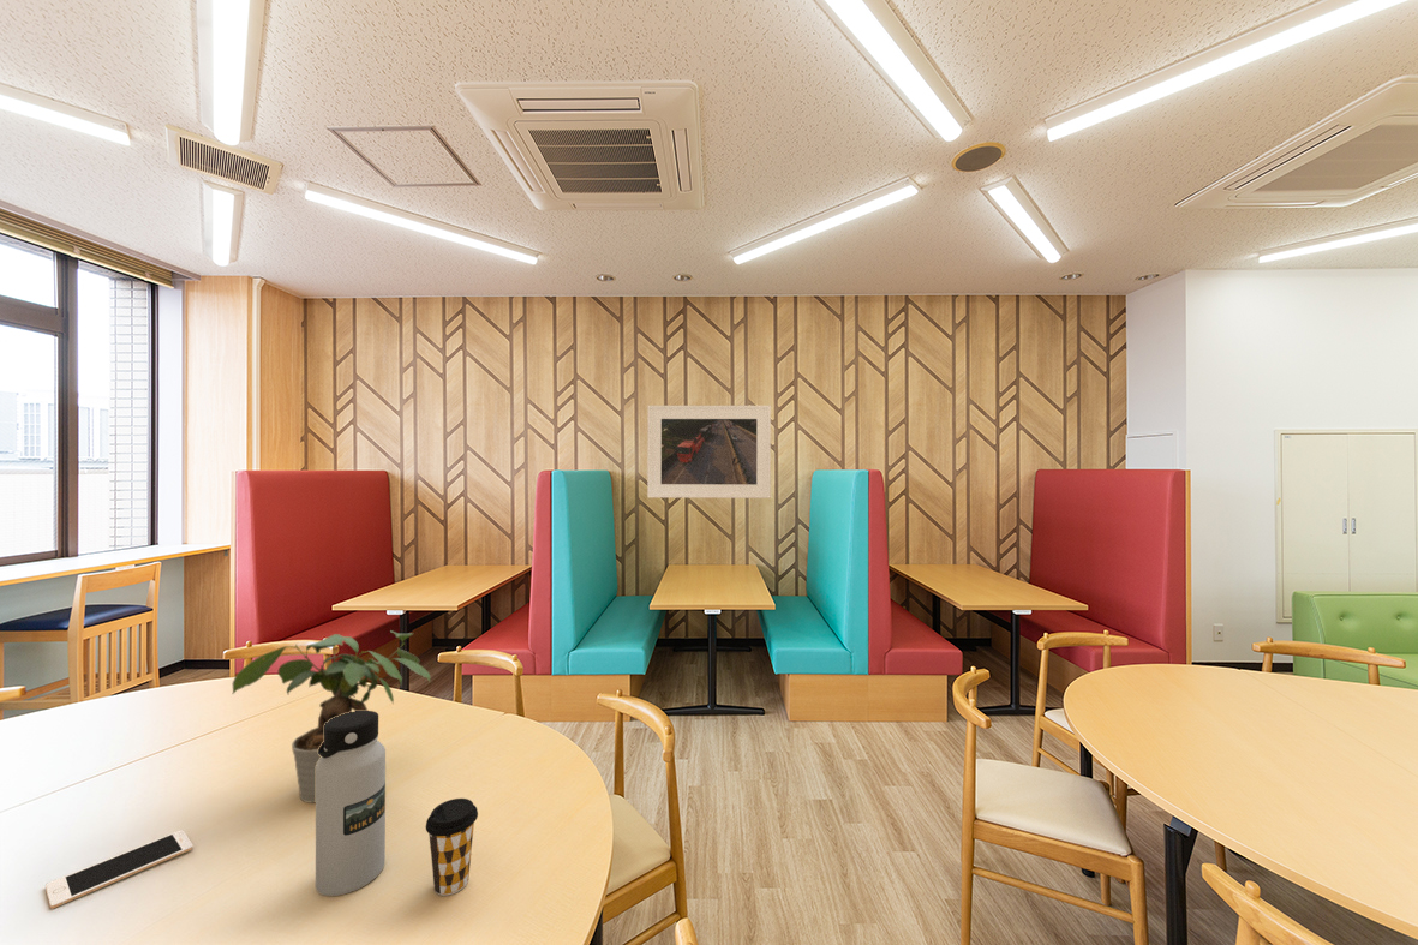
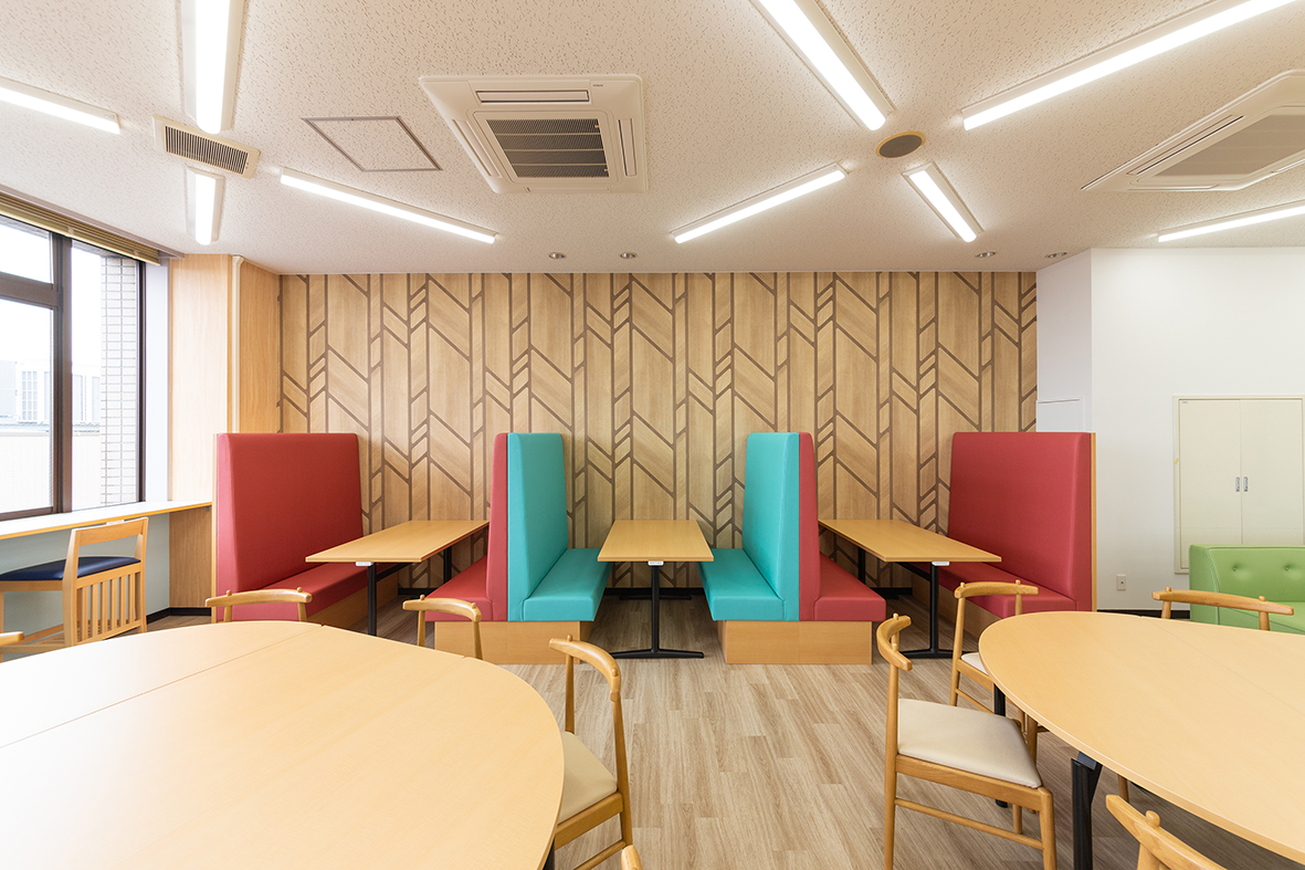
- potted plant (352, 704)
- coffee cup (451, 847)
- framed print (708, 451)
- cell phone (122, 865)
- water bottle (351, 796)
